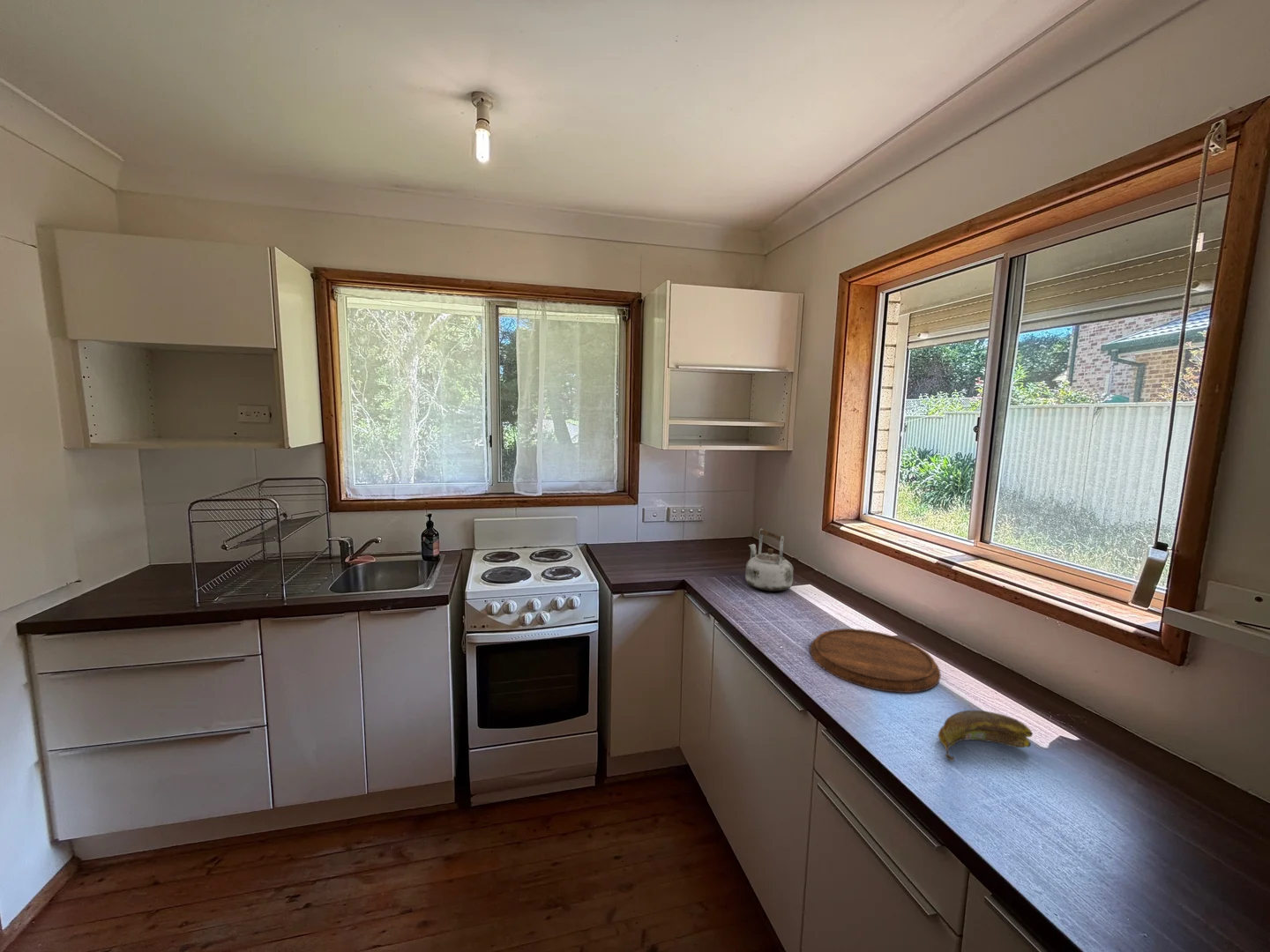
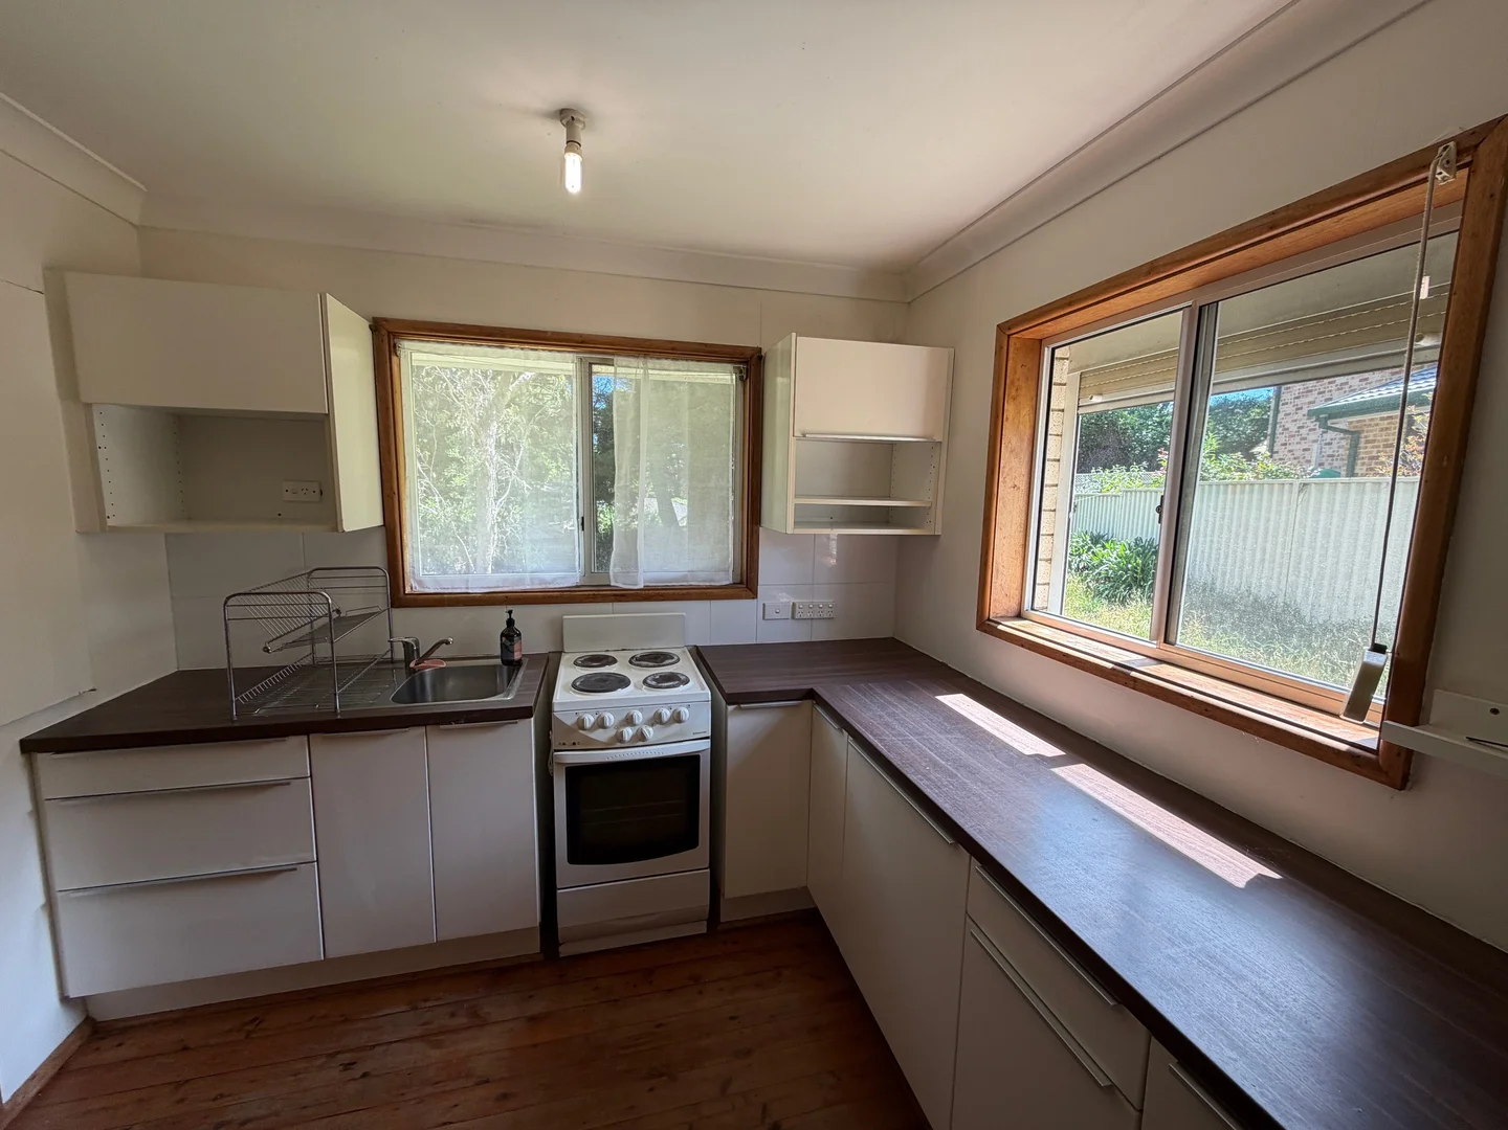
- kettle (766, 557)
- banana (977, 732)
- cutting board (871, 656)
